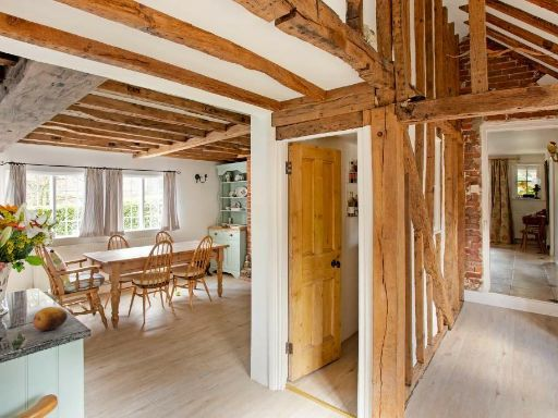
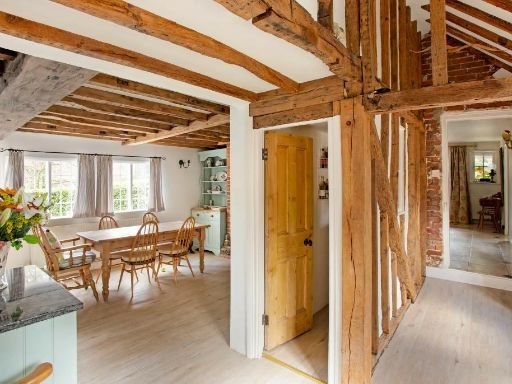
- fruit (50, 318)
